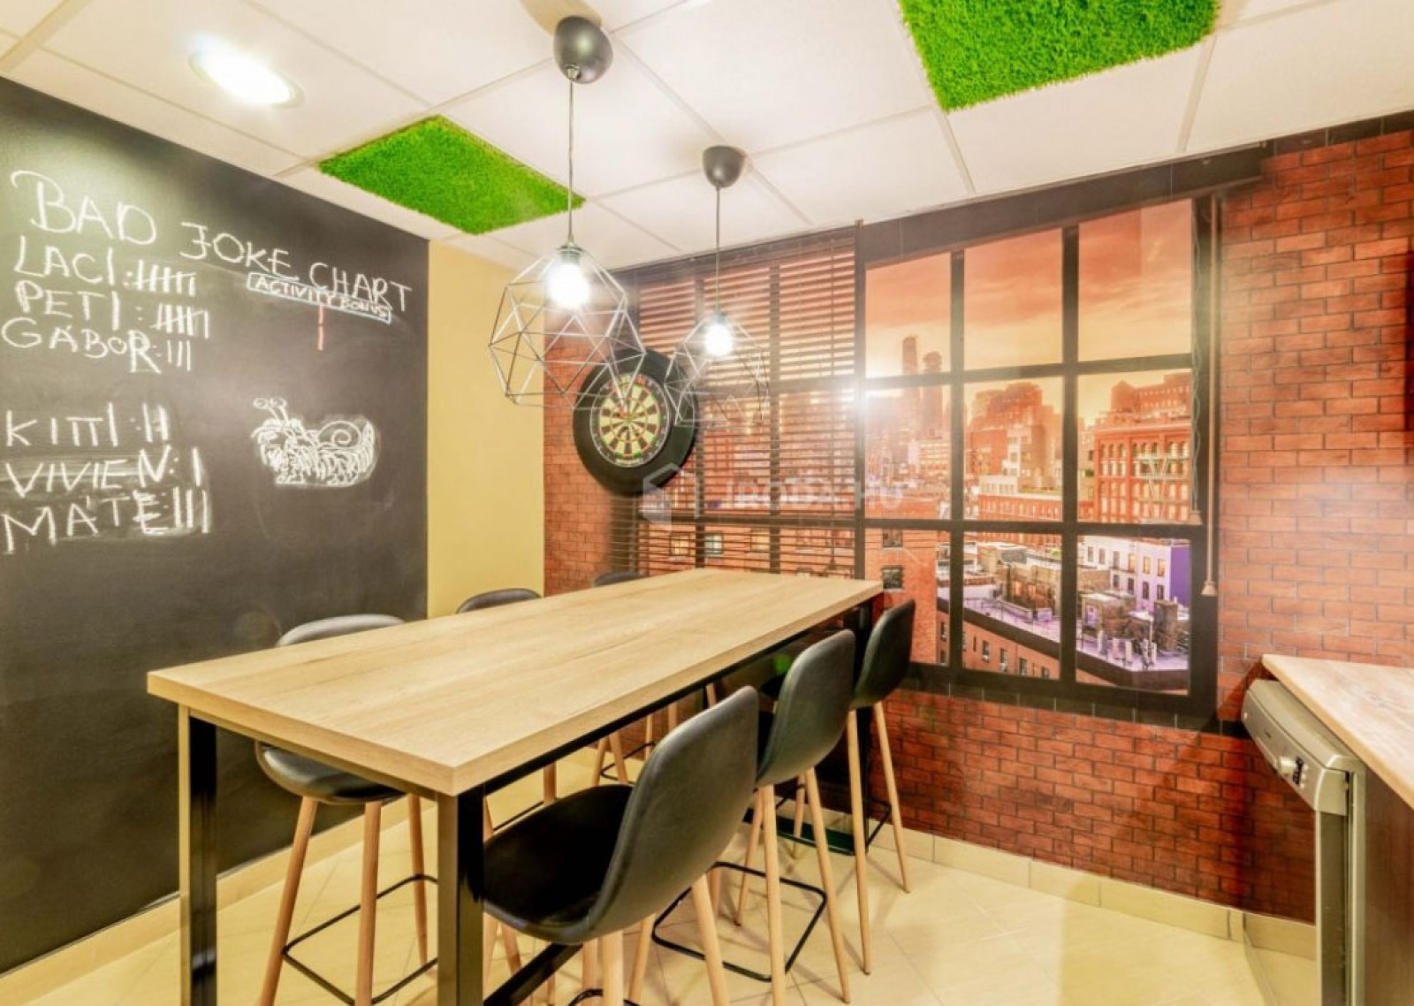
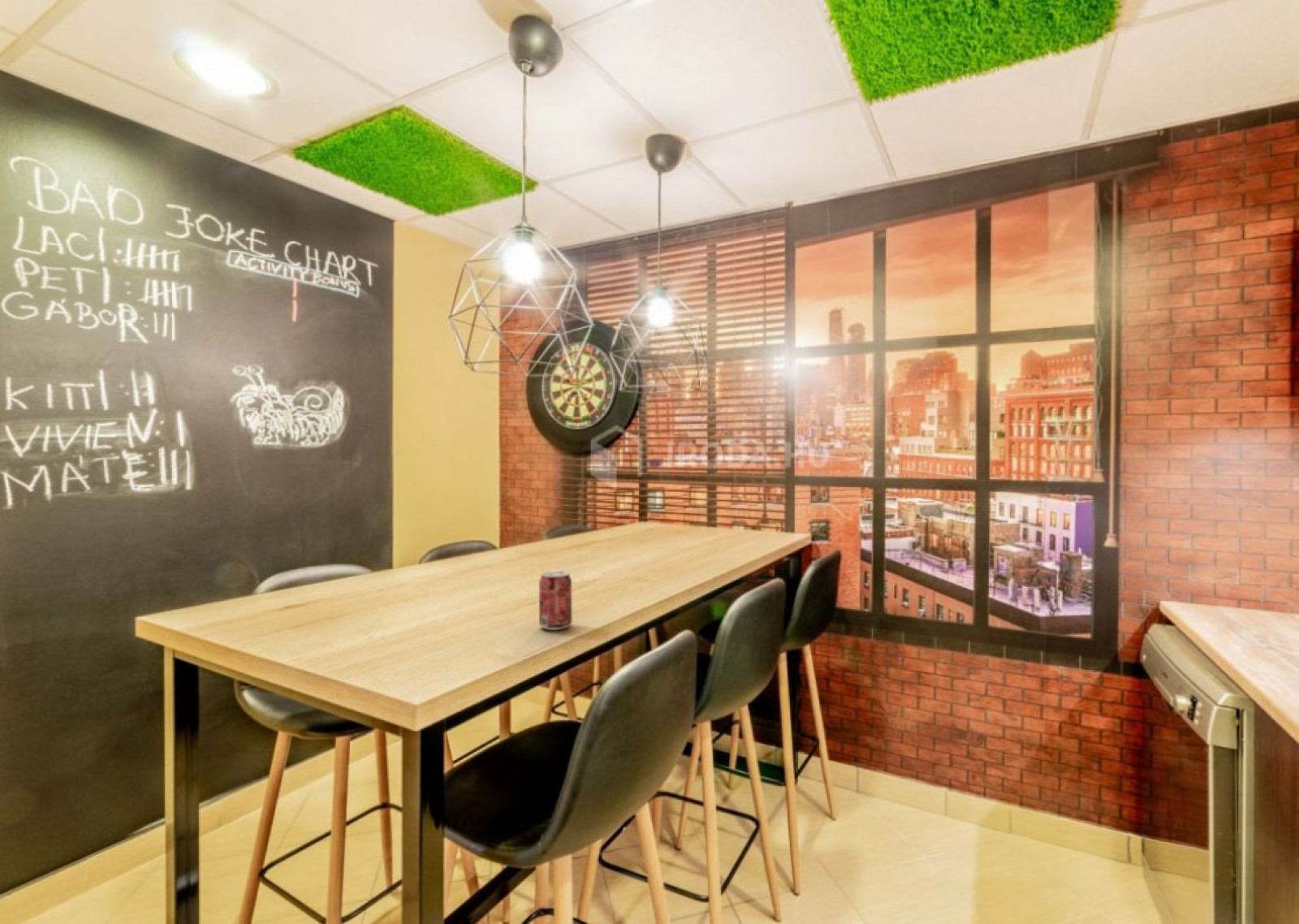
+ beverage can (555, 598)
